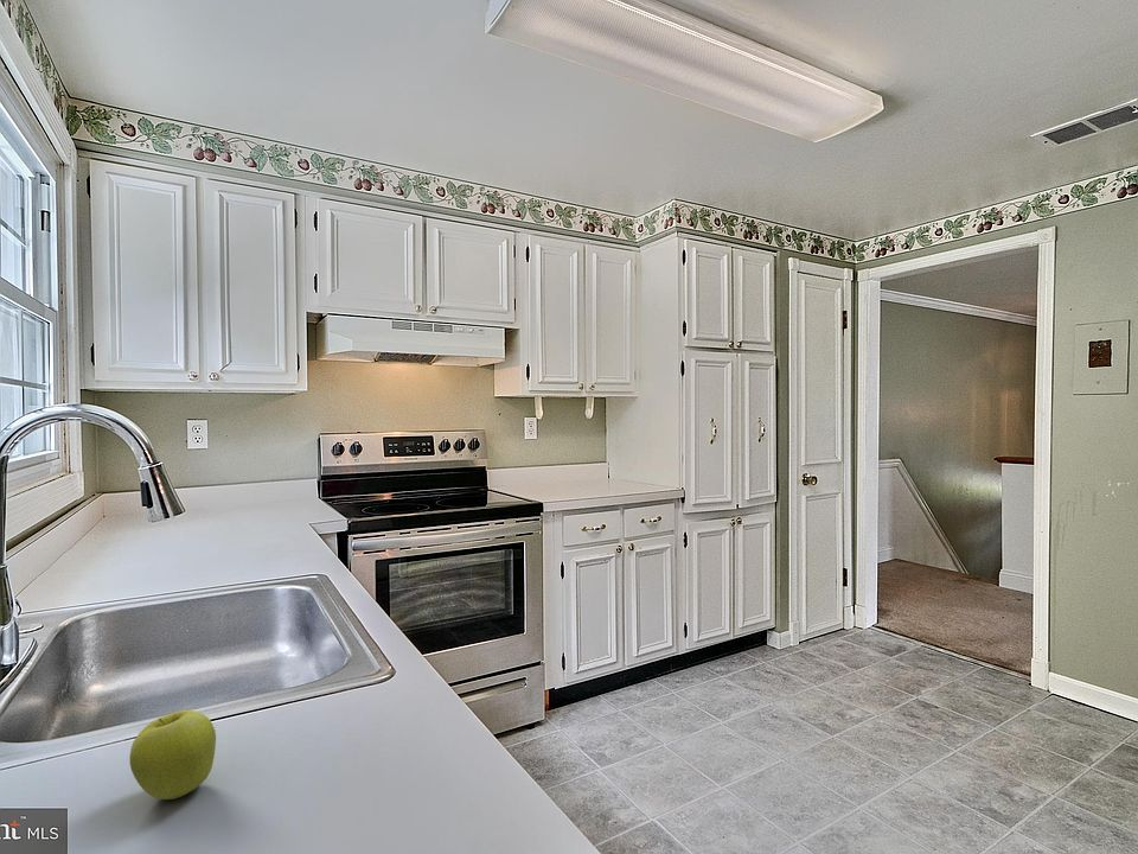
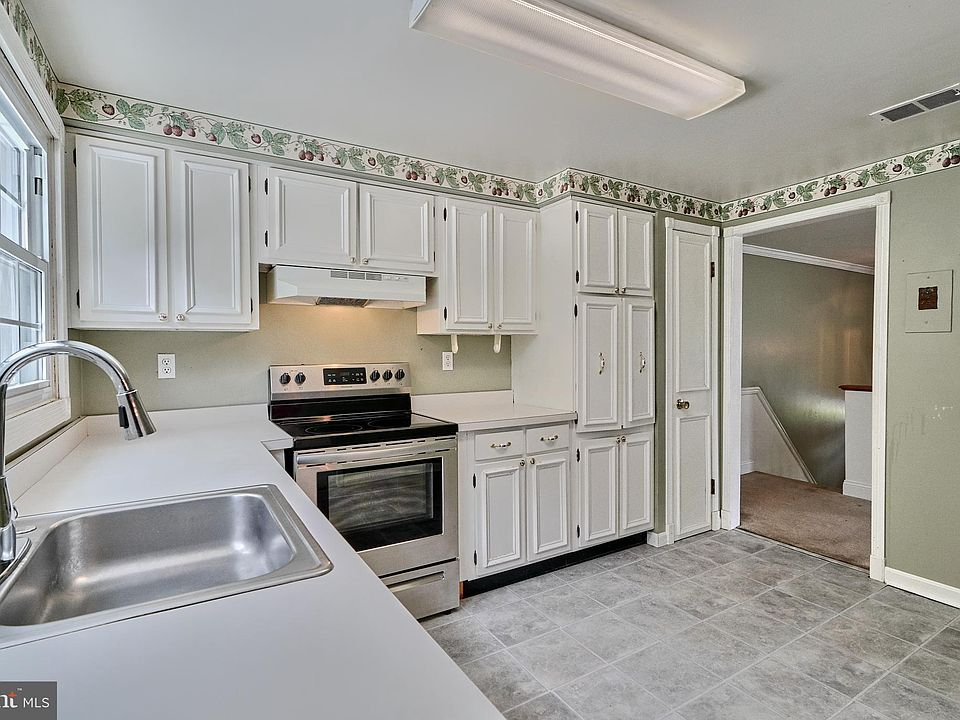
- fruit (174, 753)
